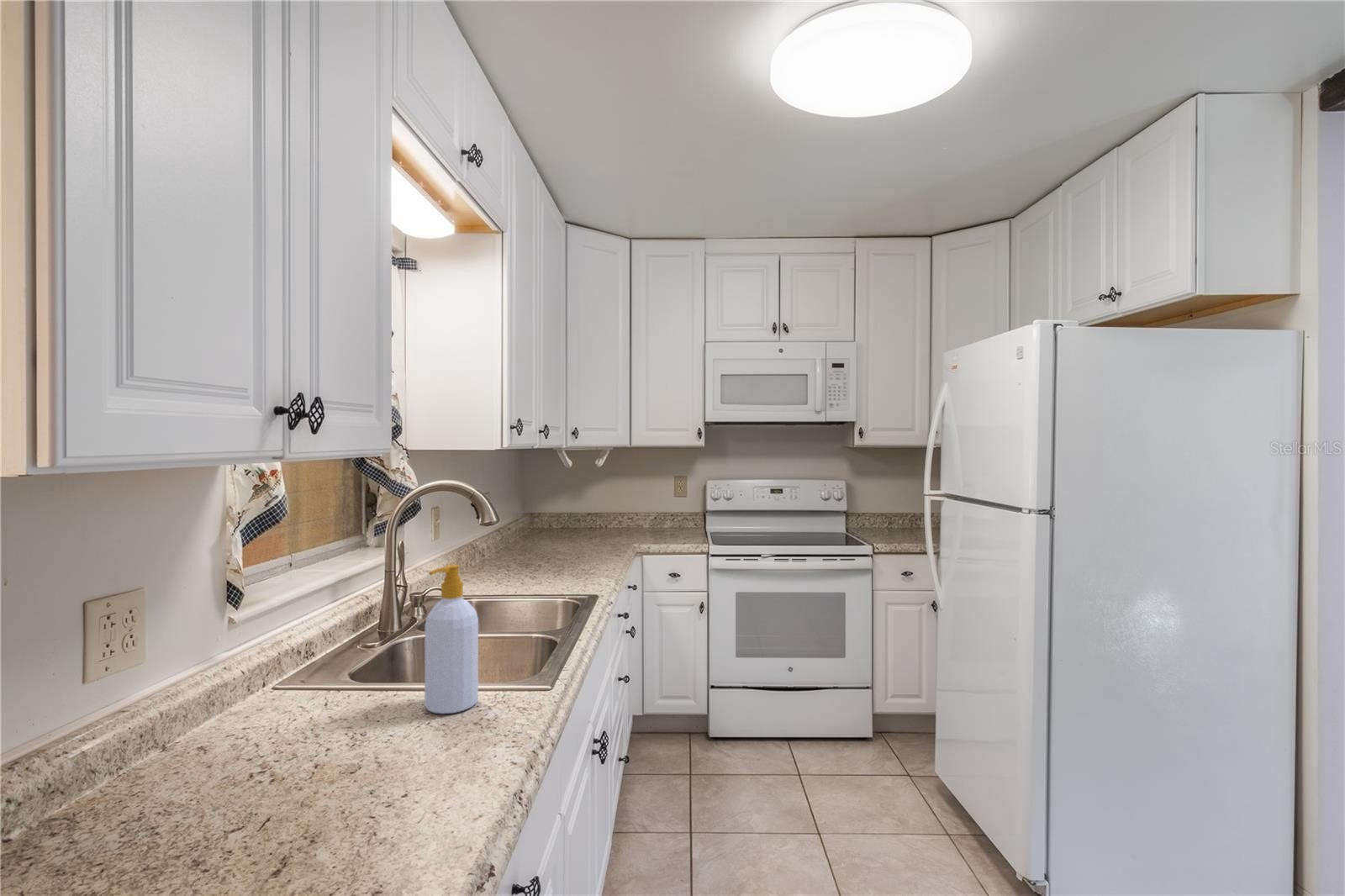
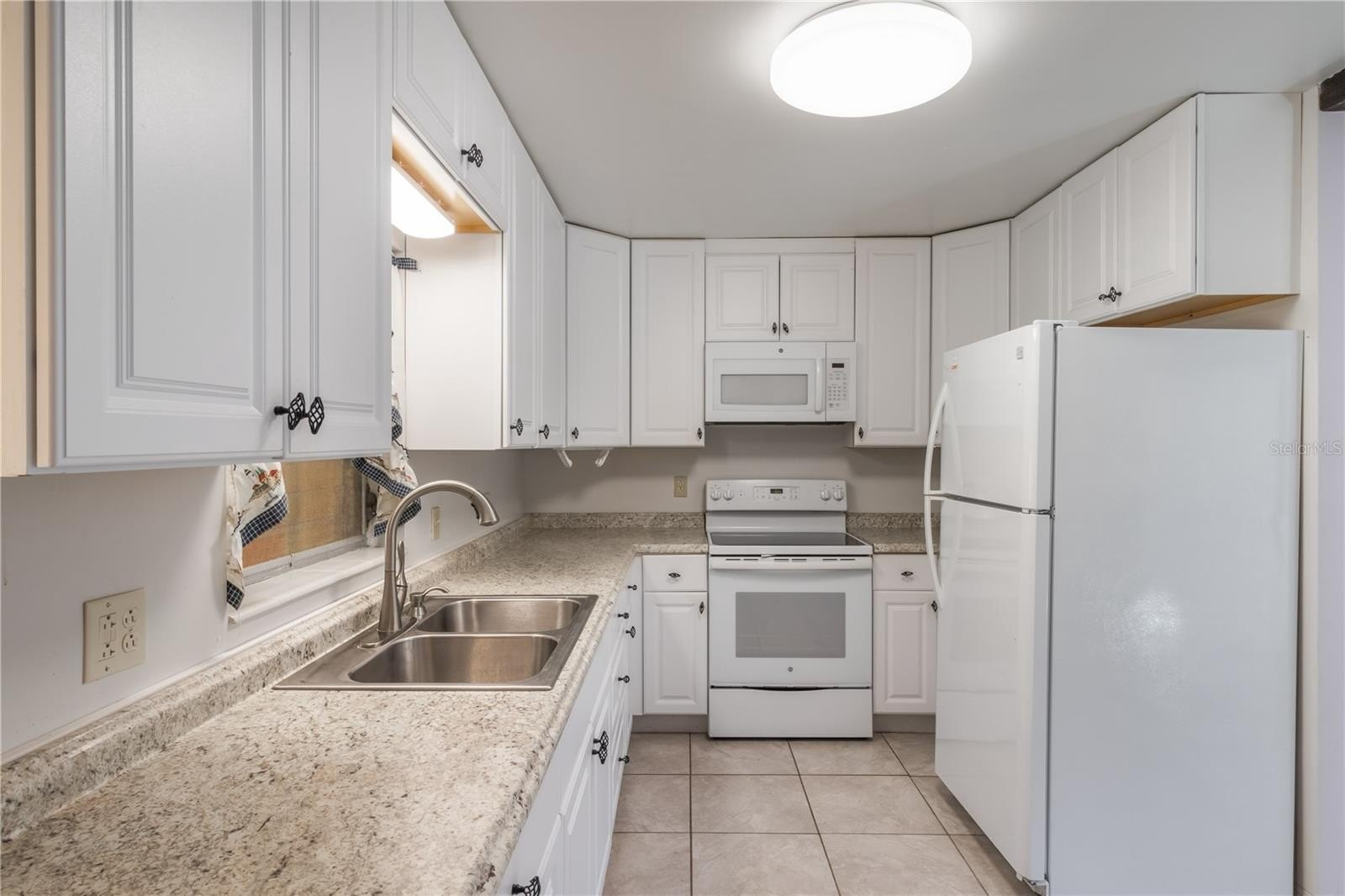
- soap bottle (450, 635)
